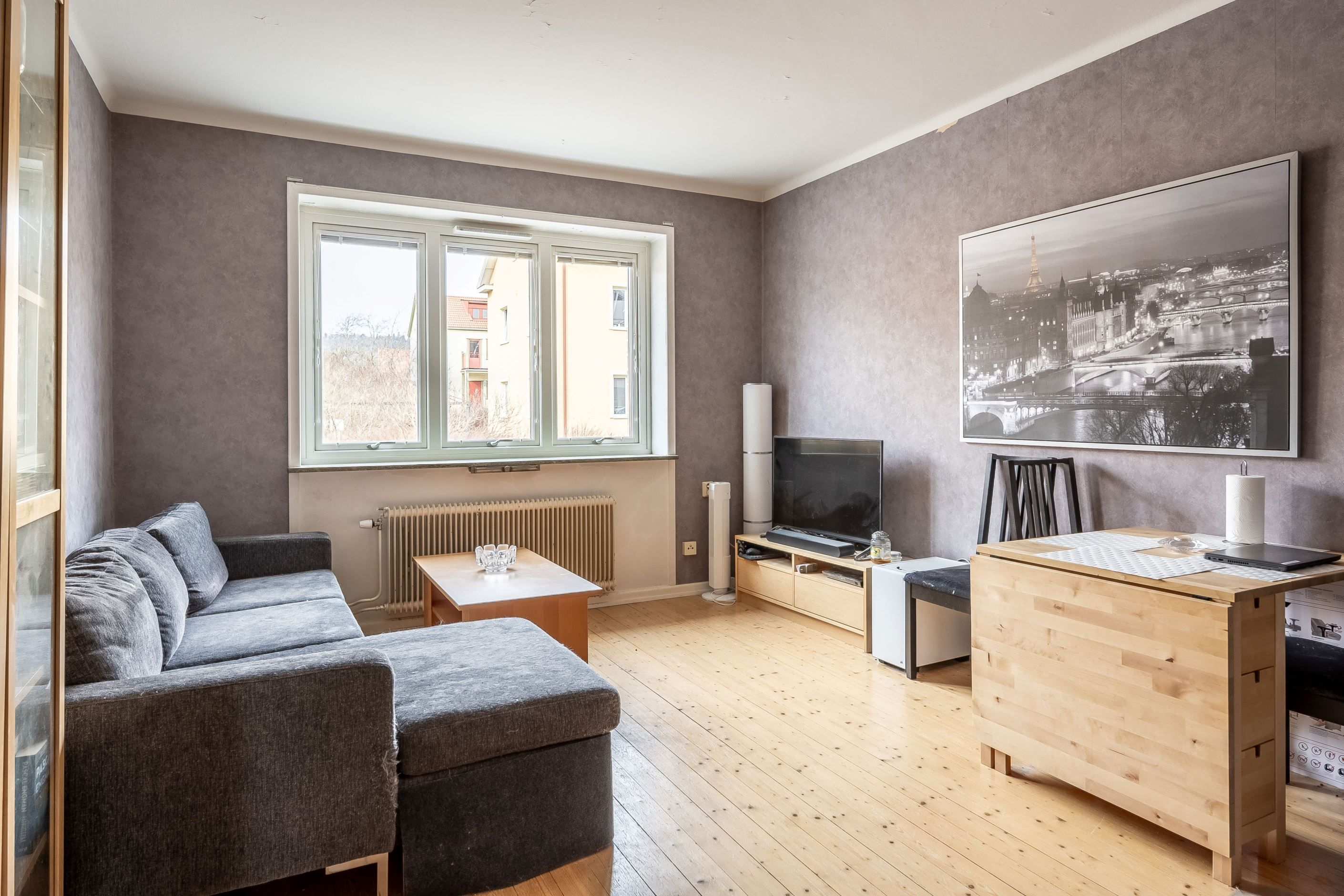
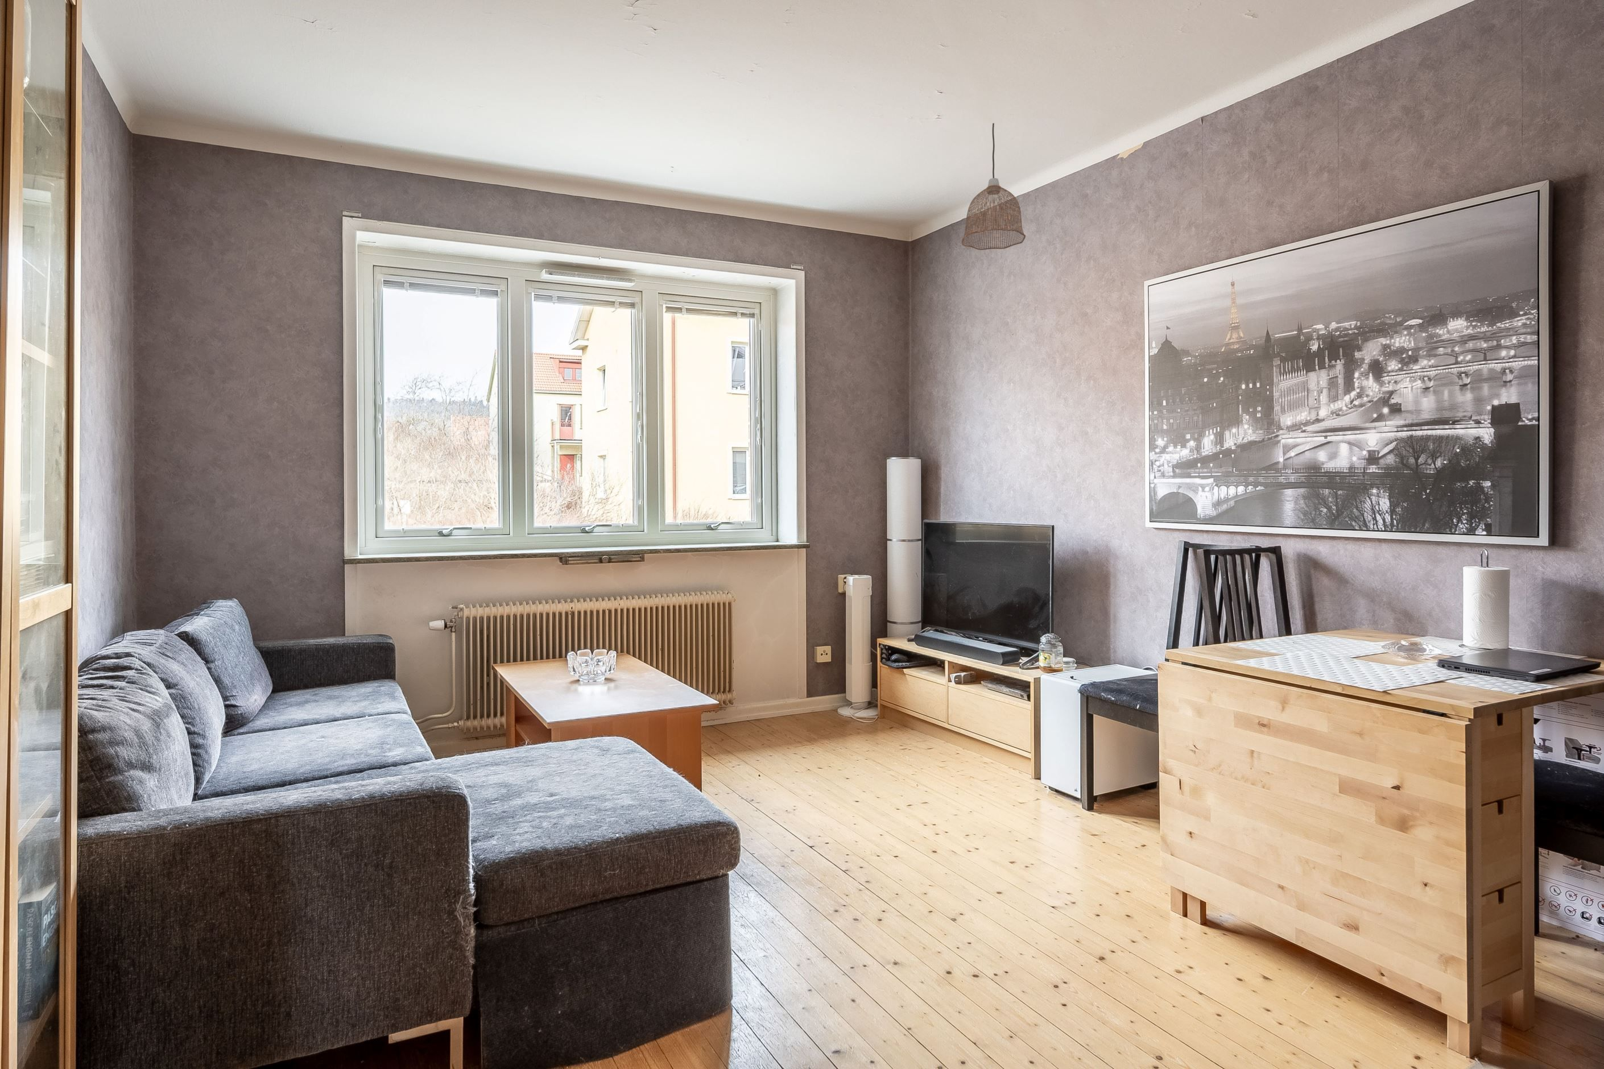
+ pendant lamp (993, 183)
